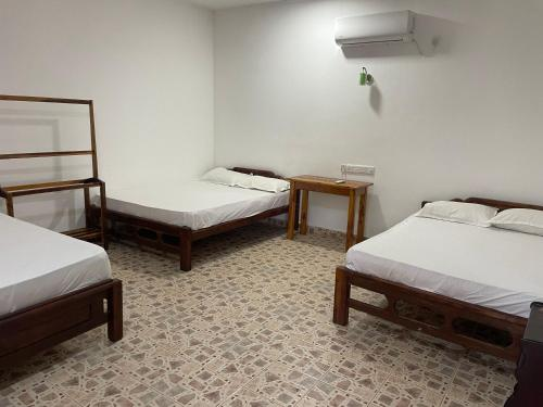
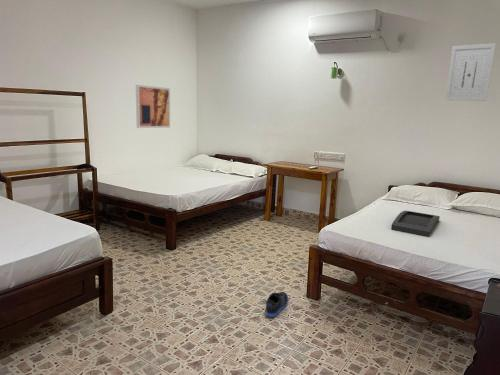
+ wall art (153, 107)
+ tray (416, 220)
+ wall art (469, 73)
+ sneaker (277, 299)
